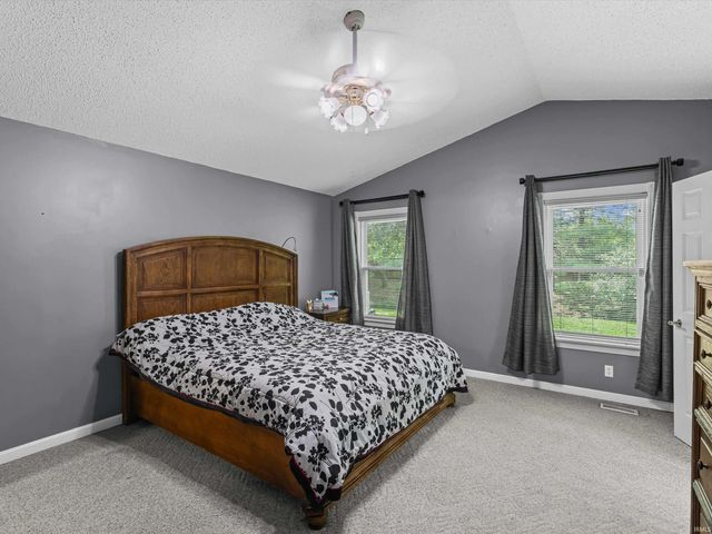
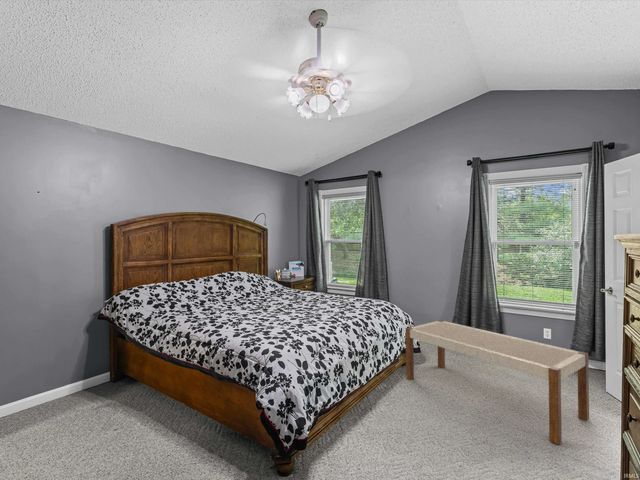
+ bench (488, 361)
